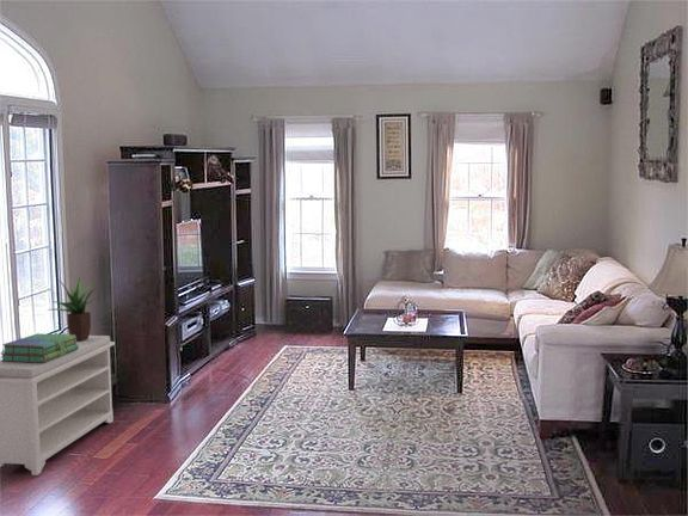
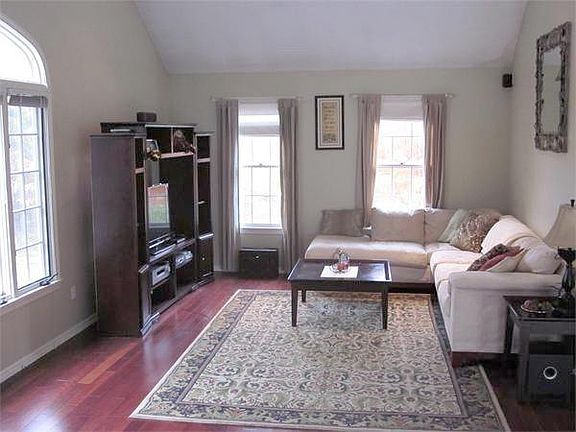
- bench (53, 398)
- stack of books (41, 346)
- potted plant (73, 309)
